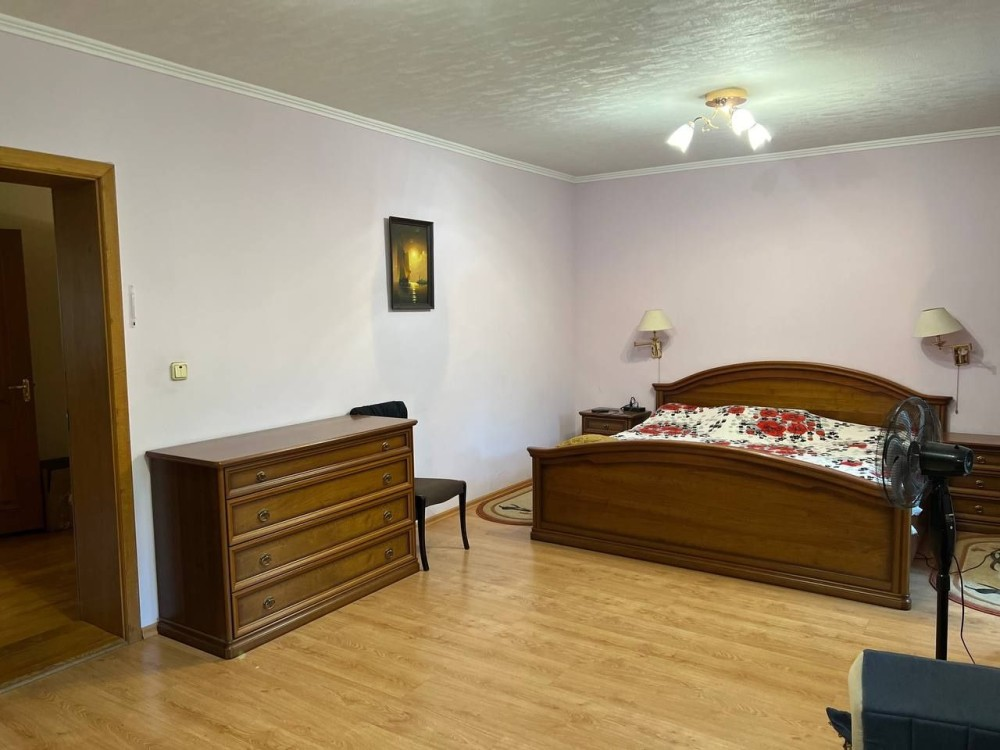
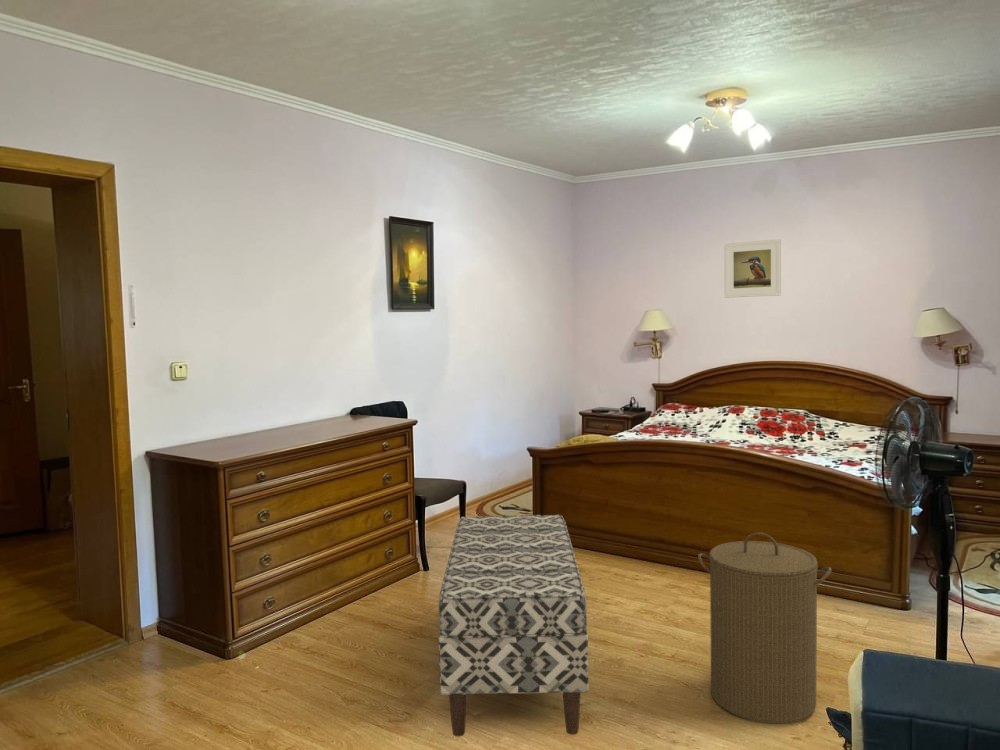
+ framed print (752, 269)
+ laundry hamper (762, 616)
+ bench (513, 608)
